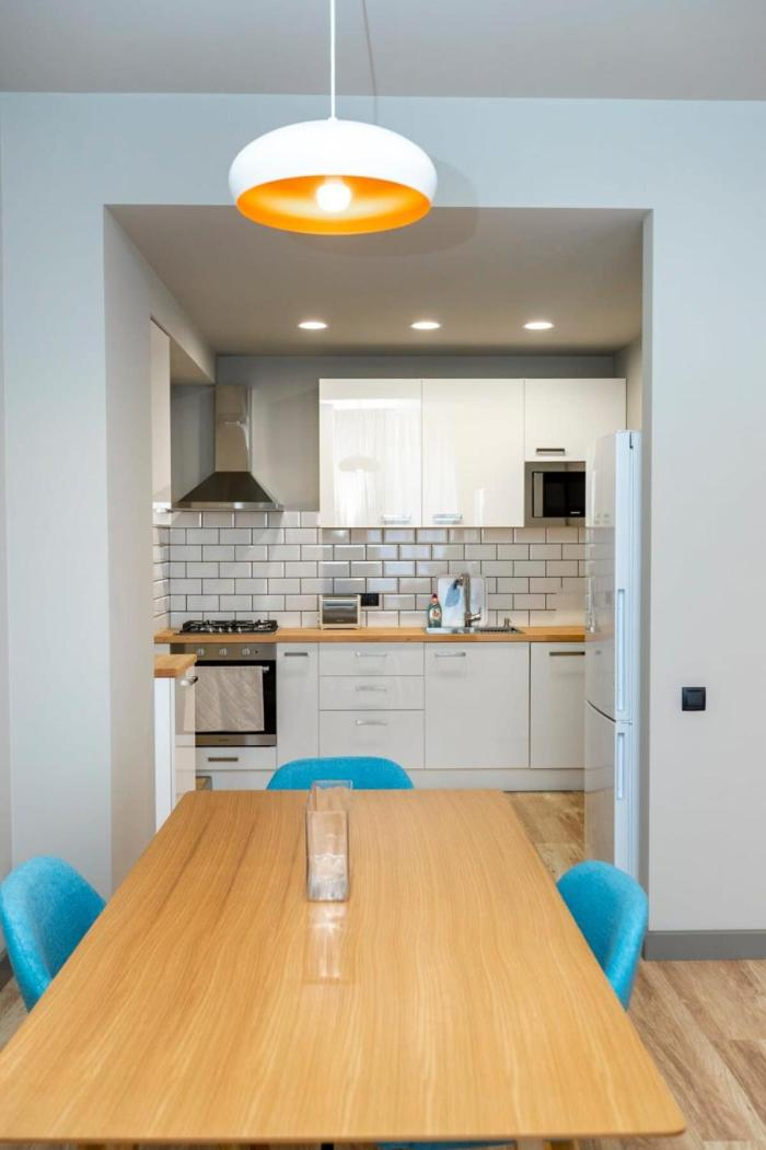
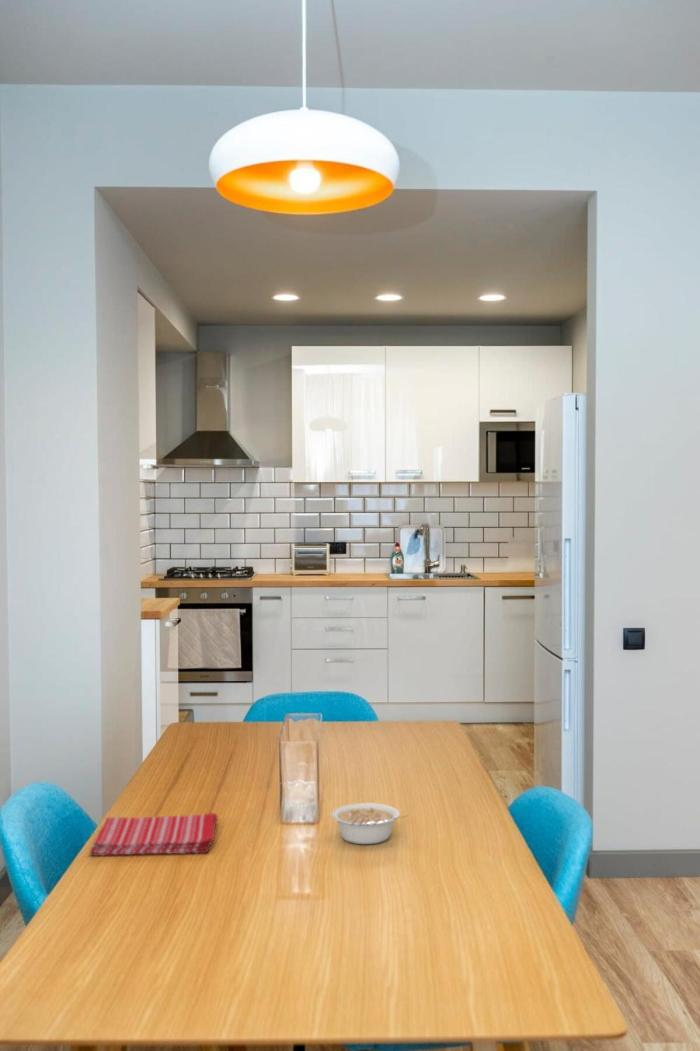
+ dish towel (157, 832)
+ legume (368, 822)
